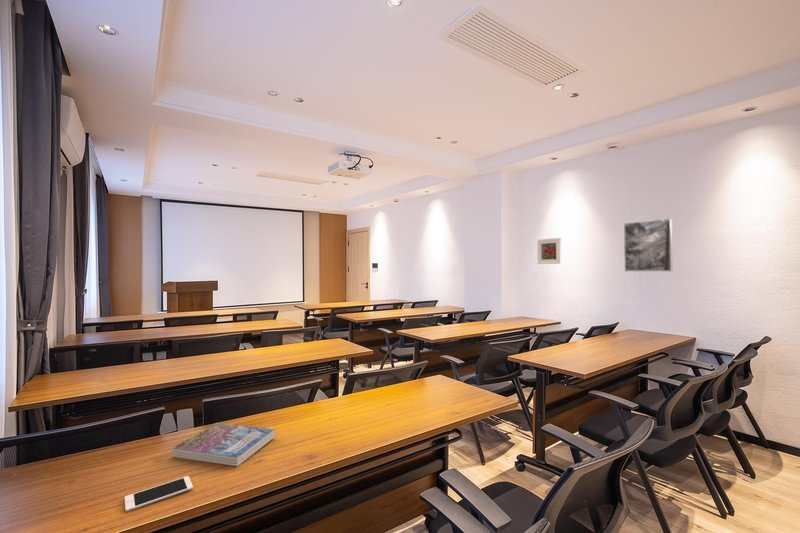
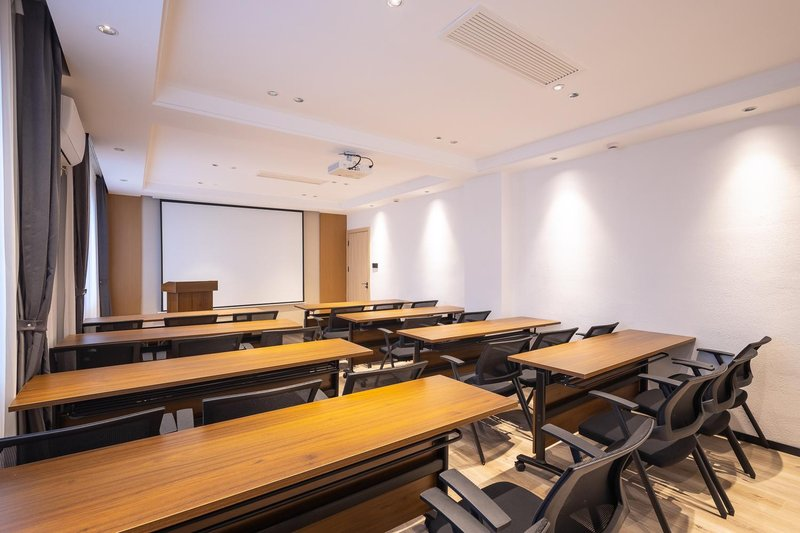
- book (226, 442)
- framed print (548, 251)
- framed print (647, 246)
- cell phone (159, 492)
